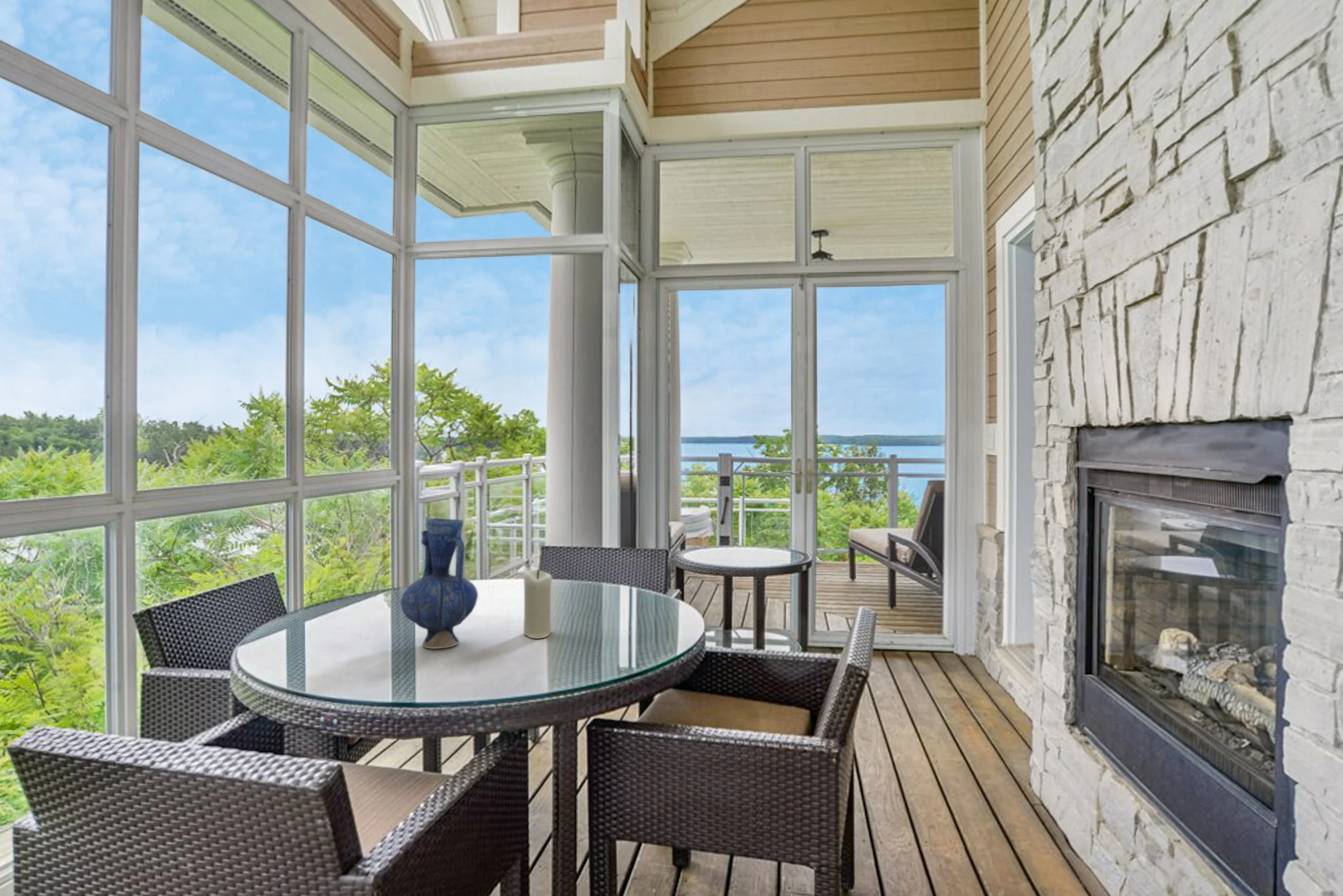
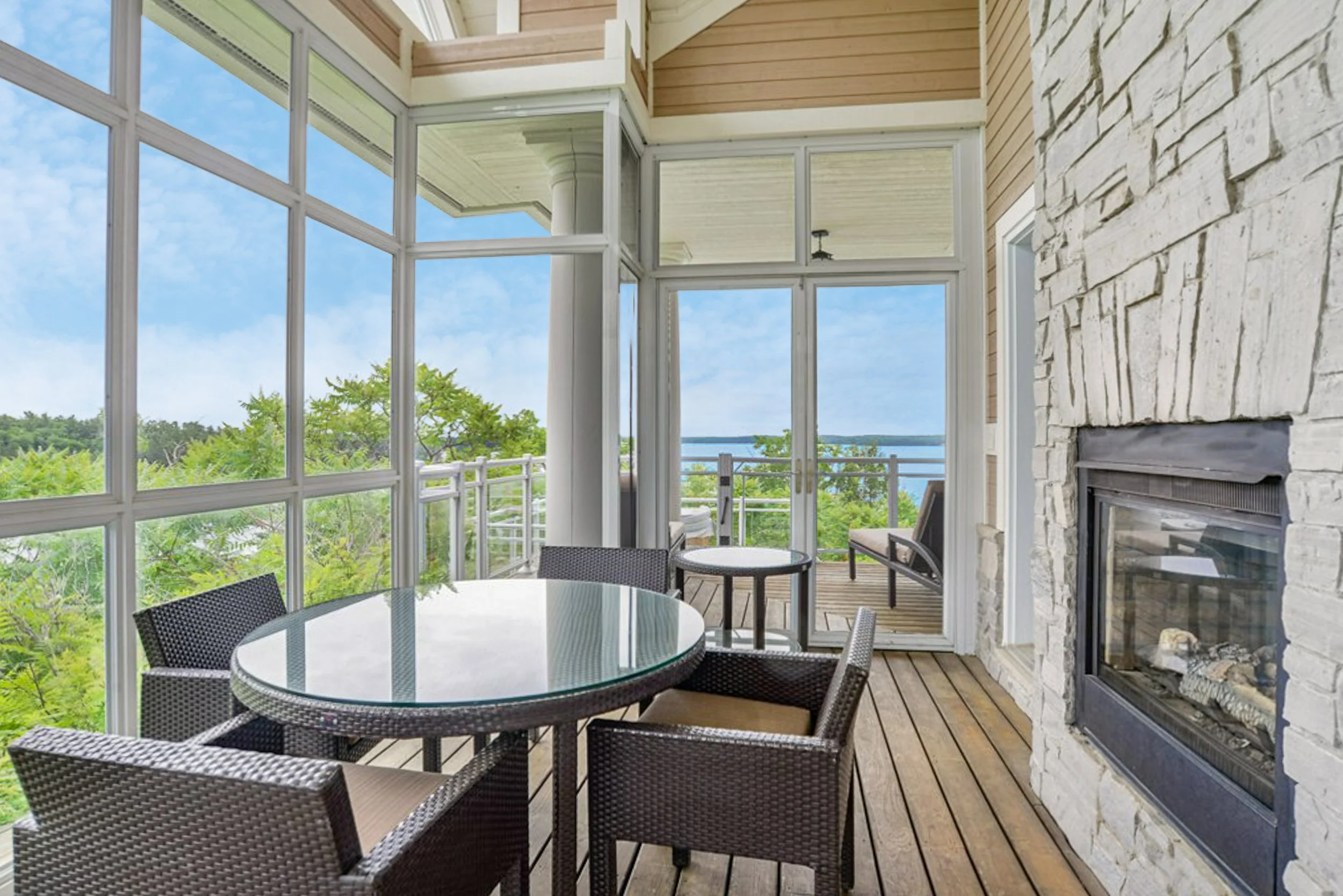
- candle (538, 602)
- vase (439, 581)
